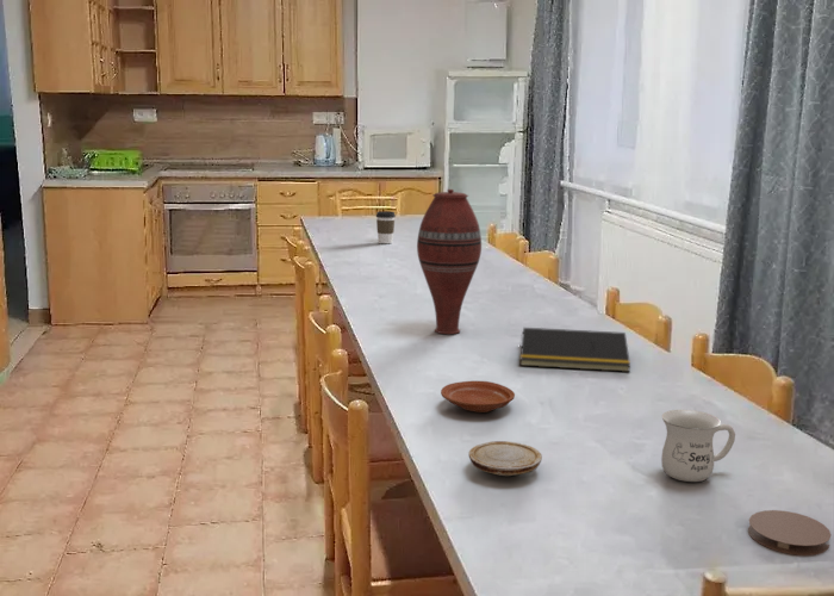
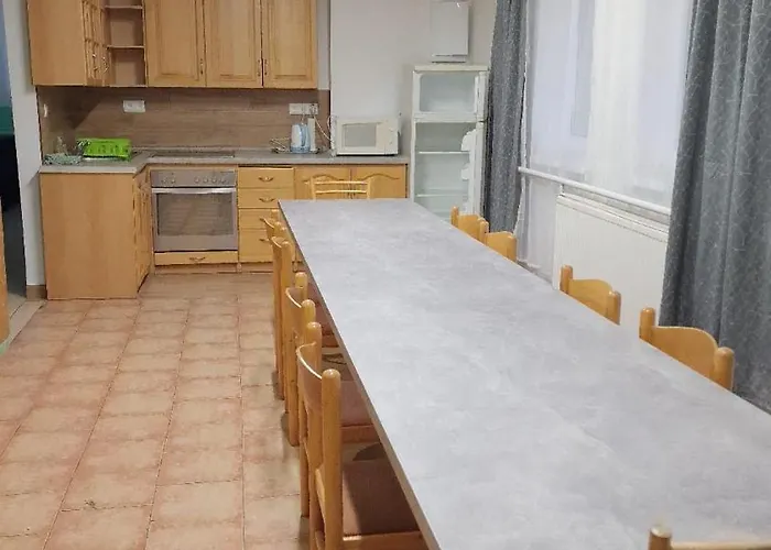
- coaster (789, 532)
- wood slice (504, 460)
- plate (477, 399)
- coffee cup (385, 226)
- vase (448, 261)
- mug (698, 446)
- notepad (573, 348)
